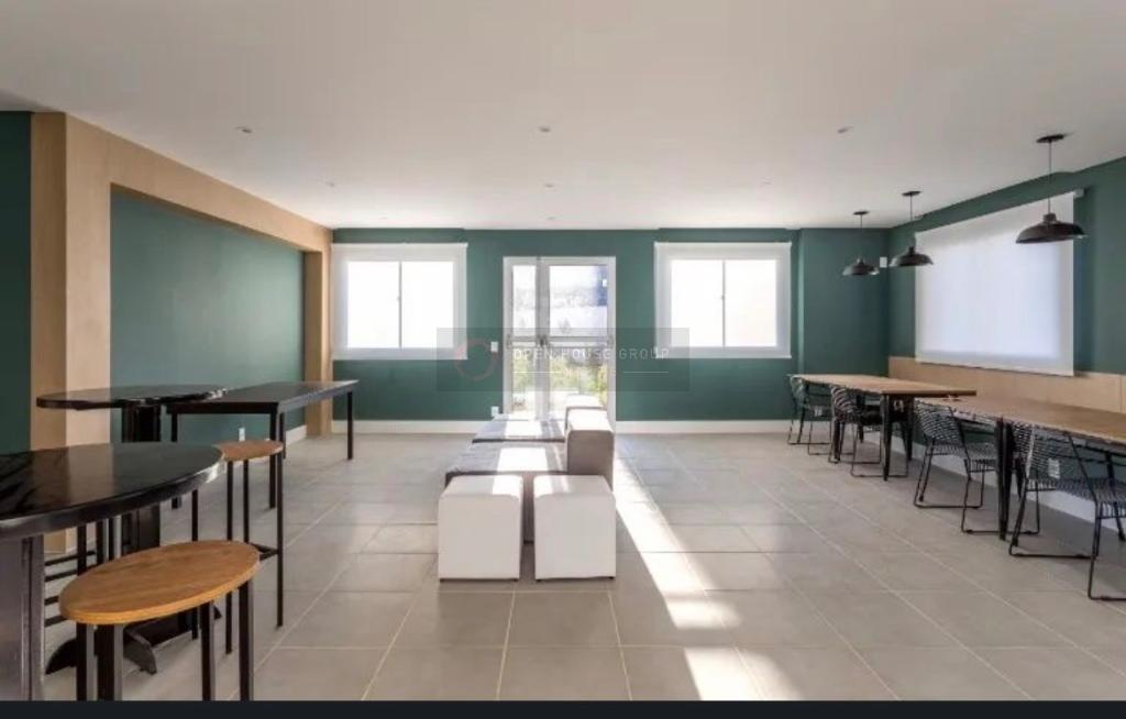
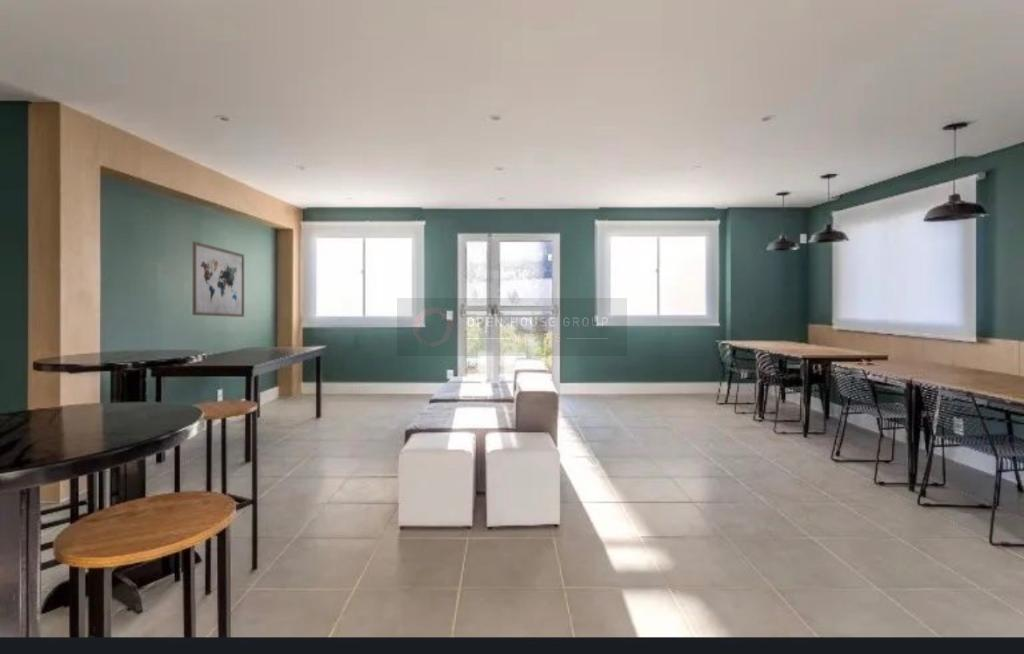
+ wall art (220, 282)
